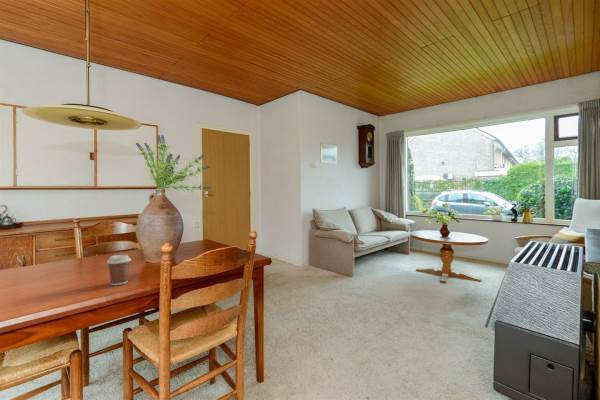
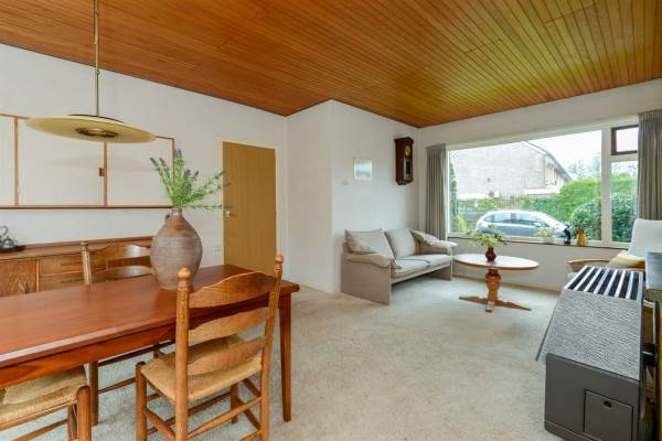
- coffee cup (119, 269)
